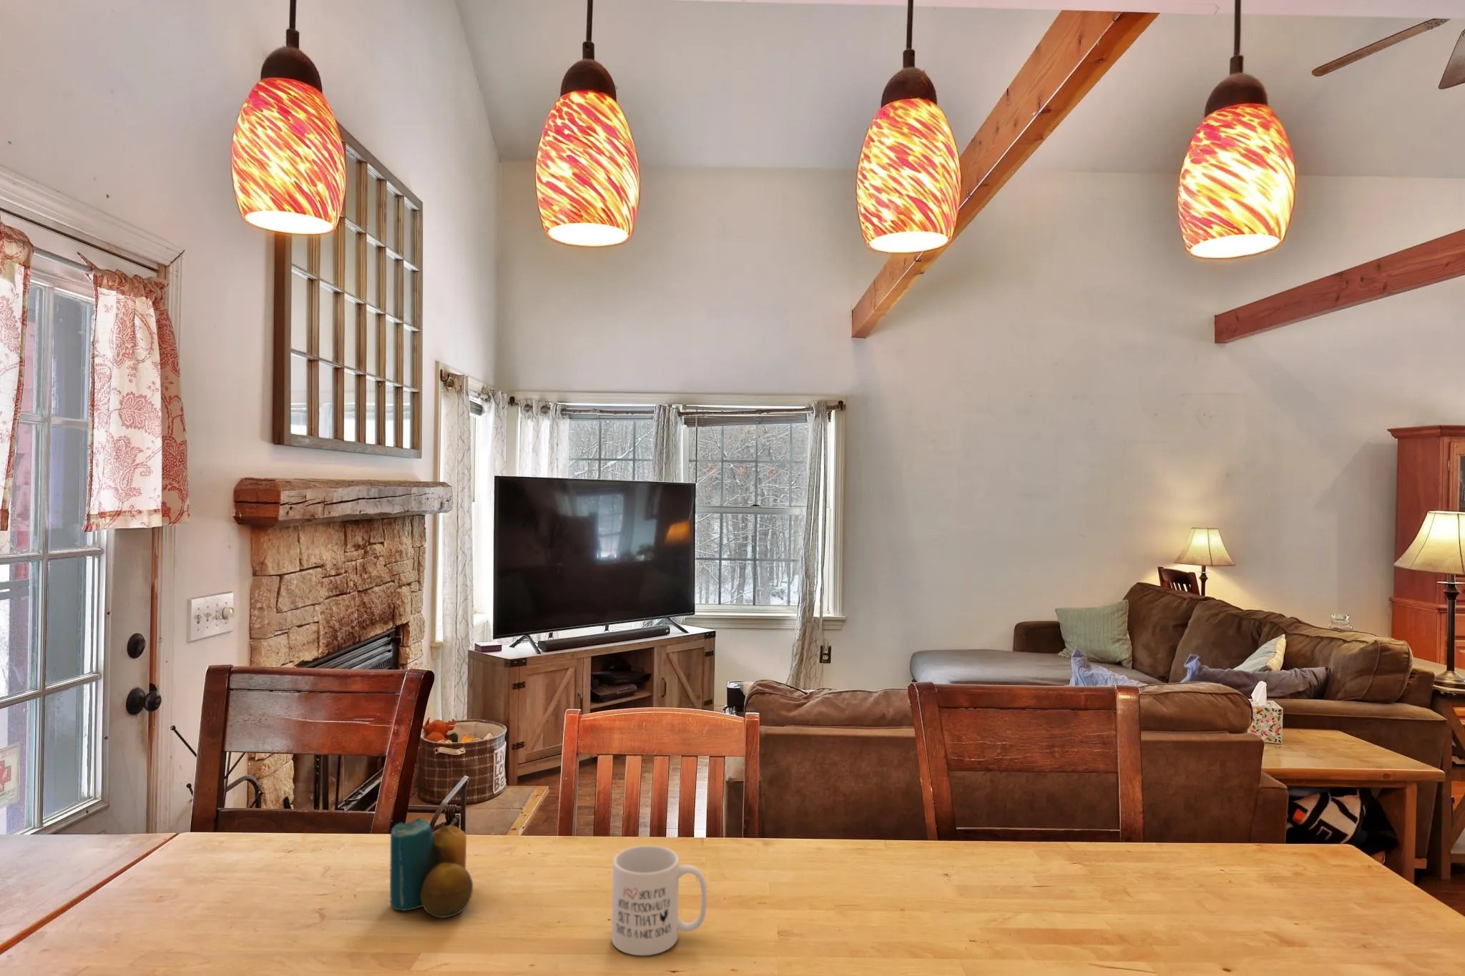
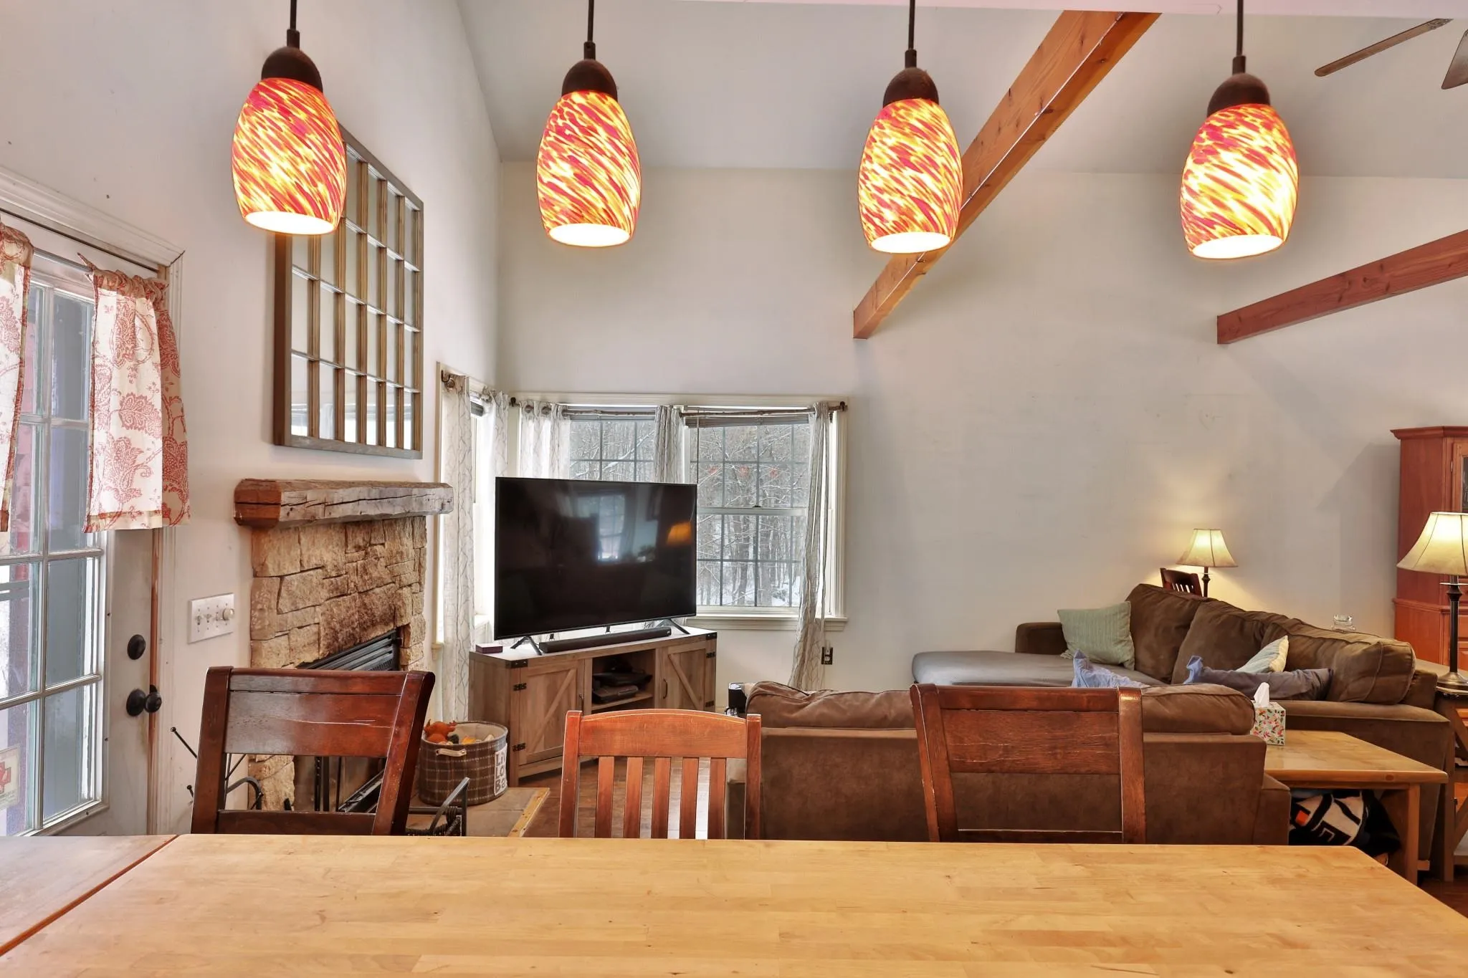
- mug (660, 898)
- candle (442, 859)
